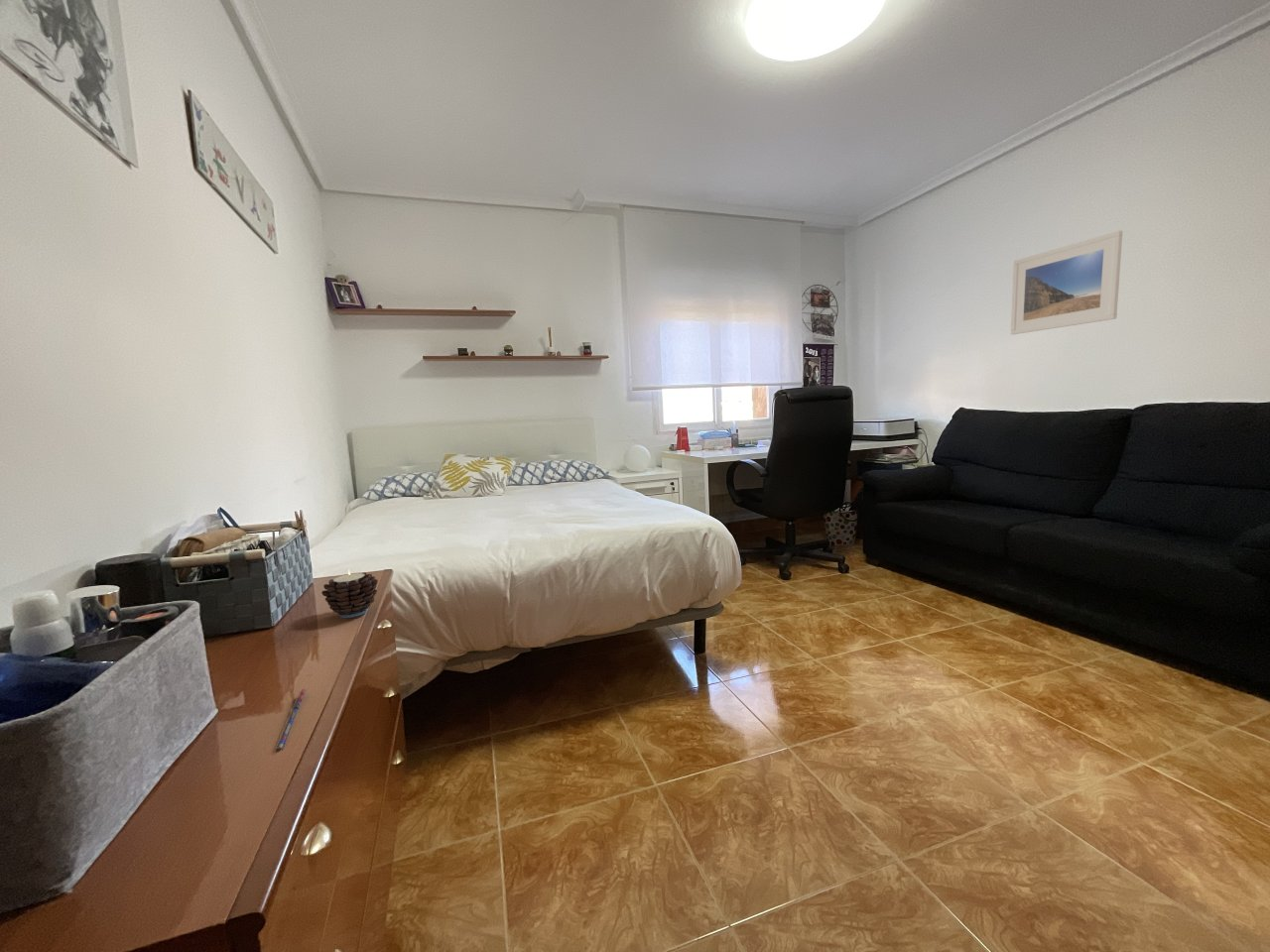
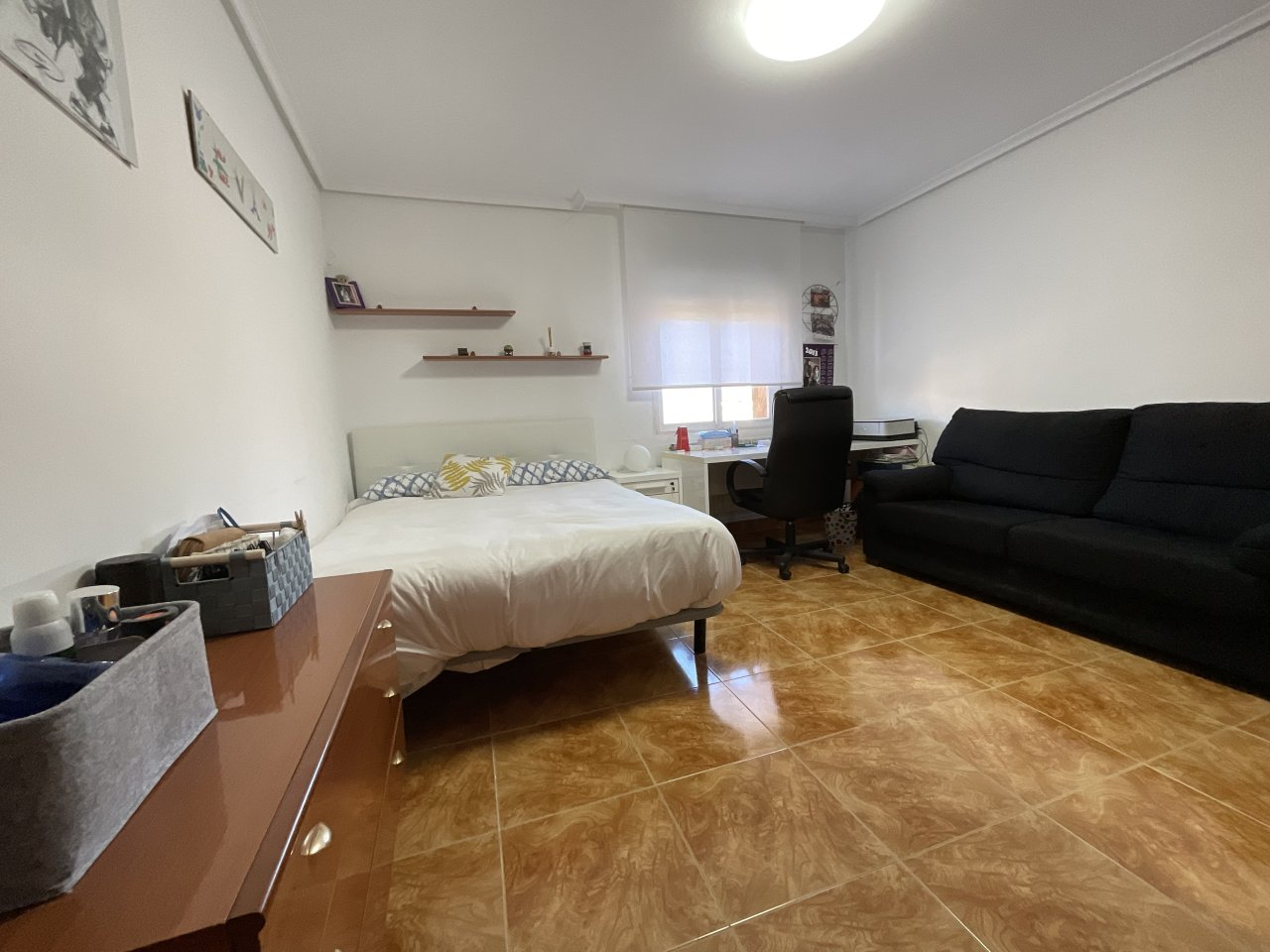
- candle (350, 591)
- pen (293, 716)
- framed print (1061, 288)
